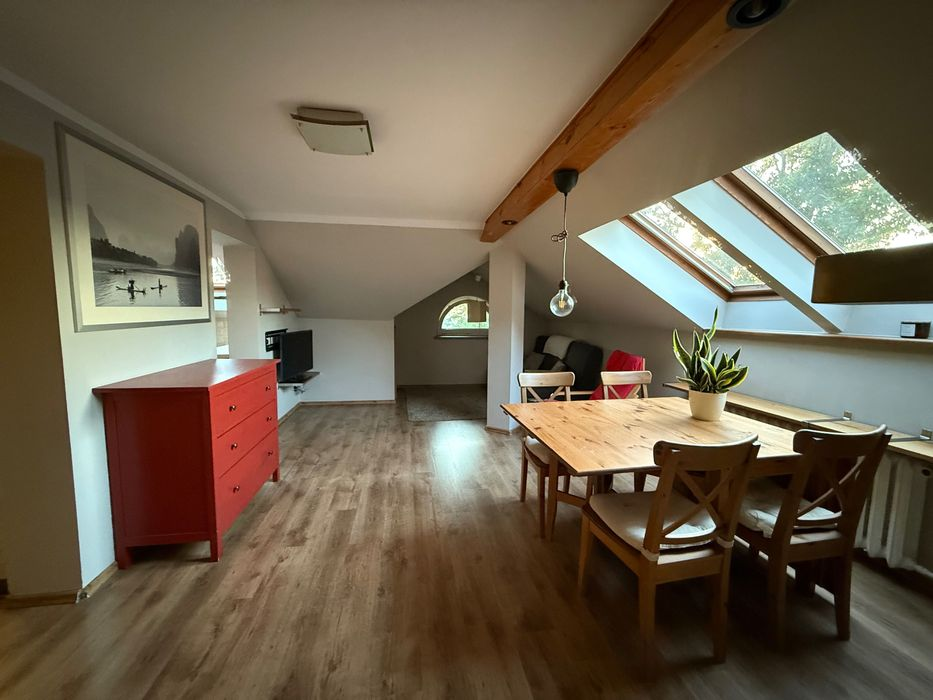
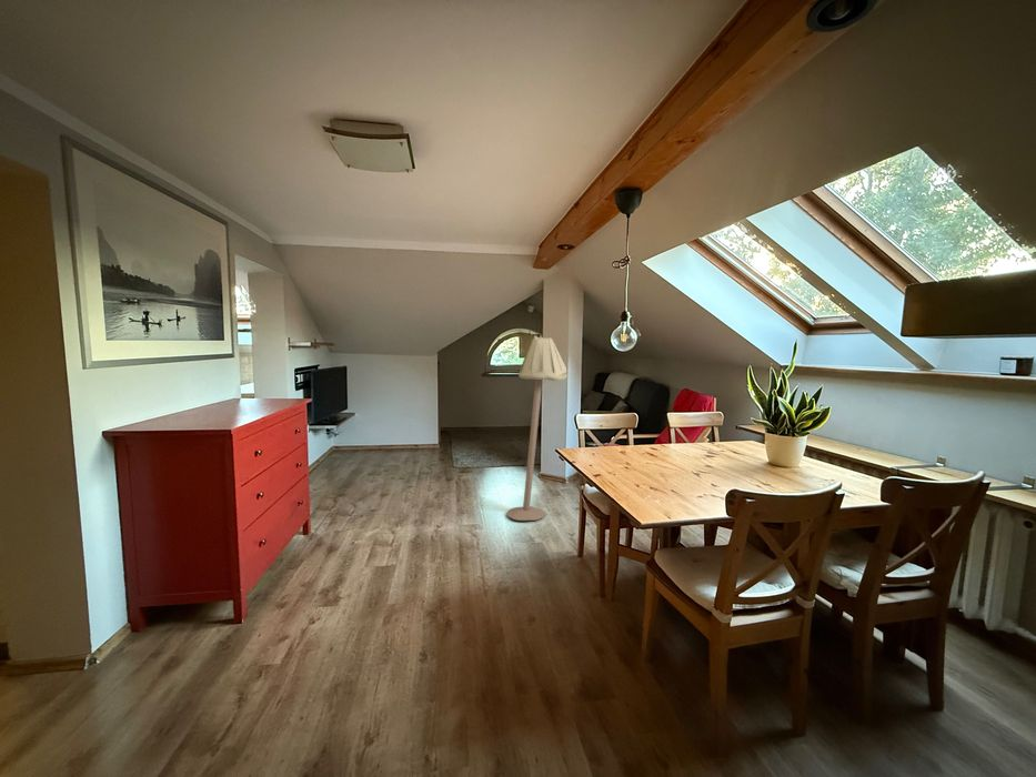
+ floor lamp (536, 426)
